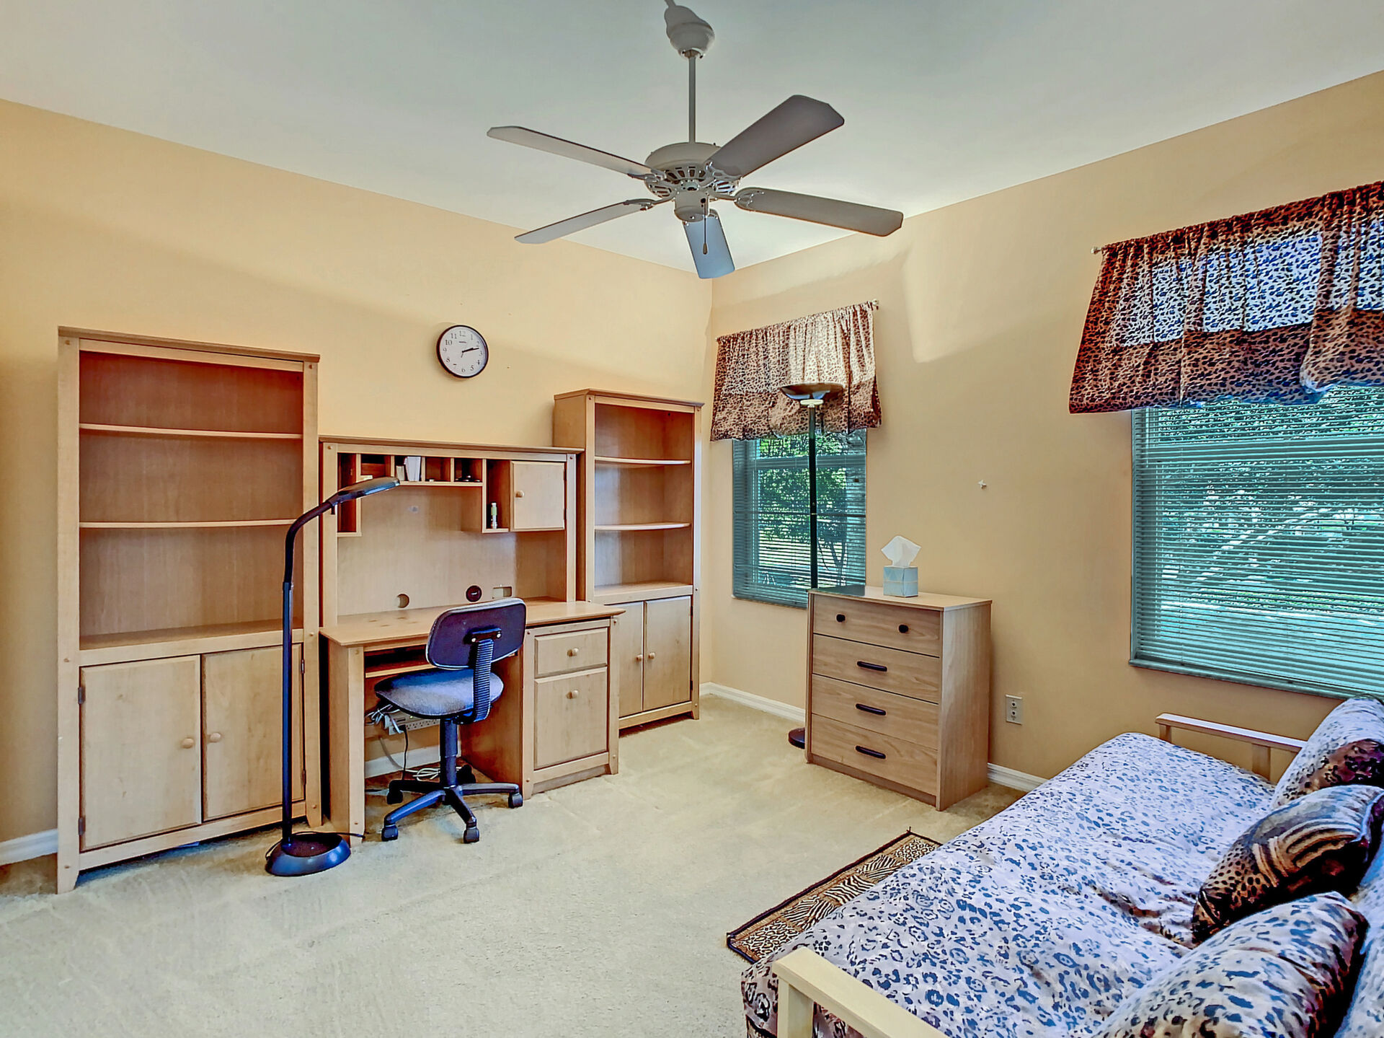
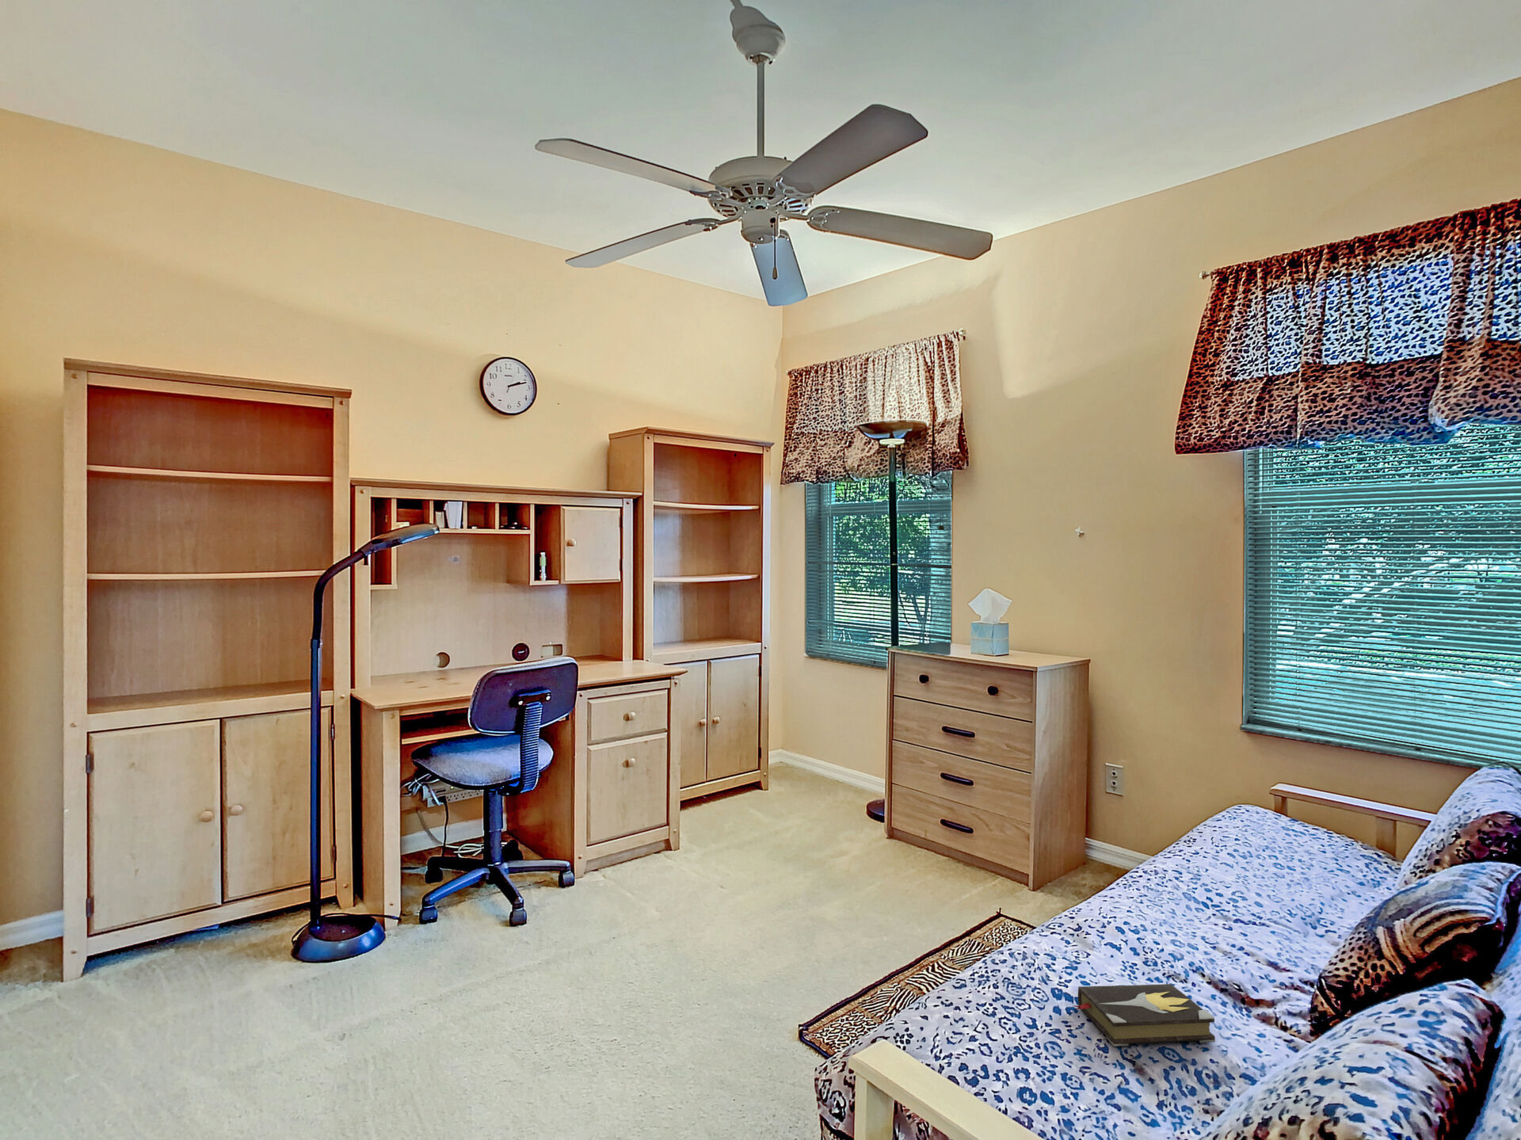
+ hardback book (1143, 1011)
